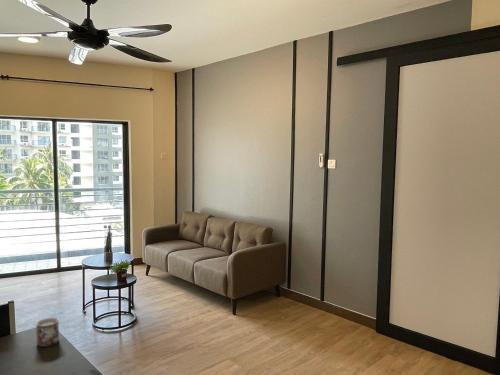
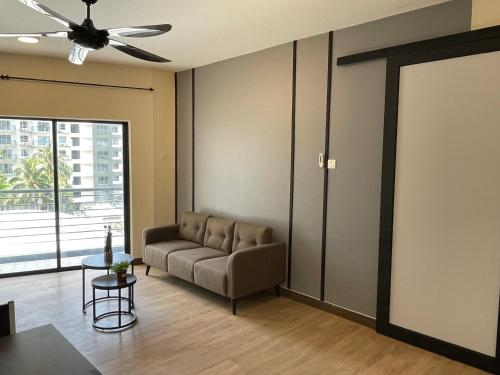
- mug (46, 330)
